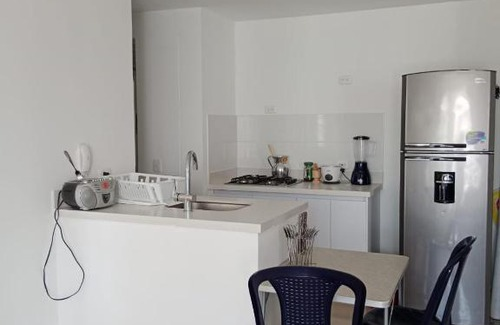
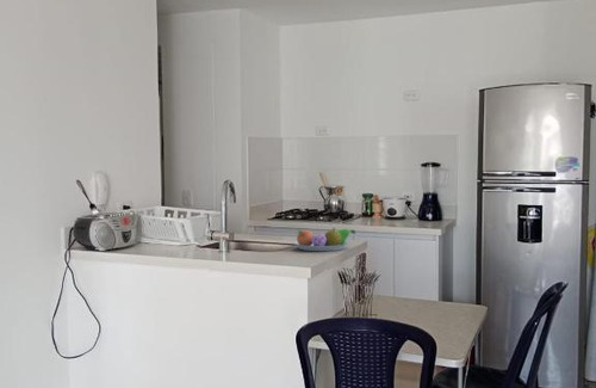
+ fruit bowl (323, 236)
